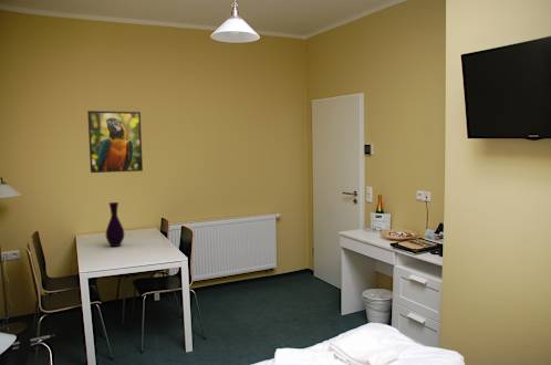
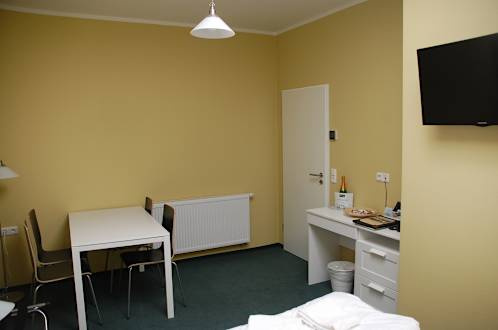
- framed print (115, 142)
- vase (114, 223)
